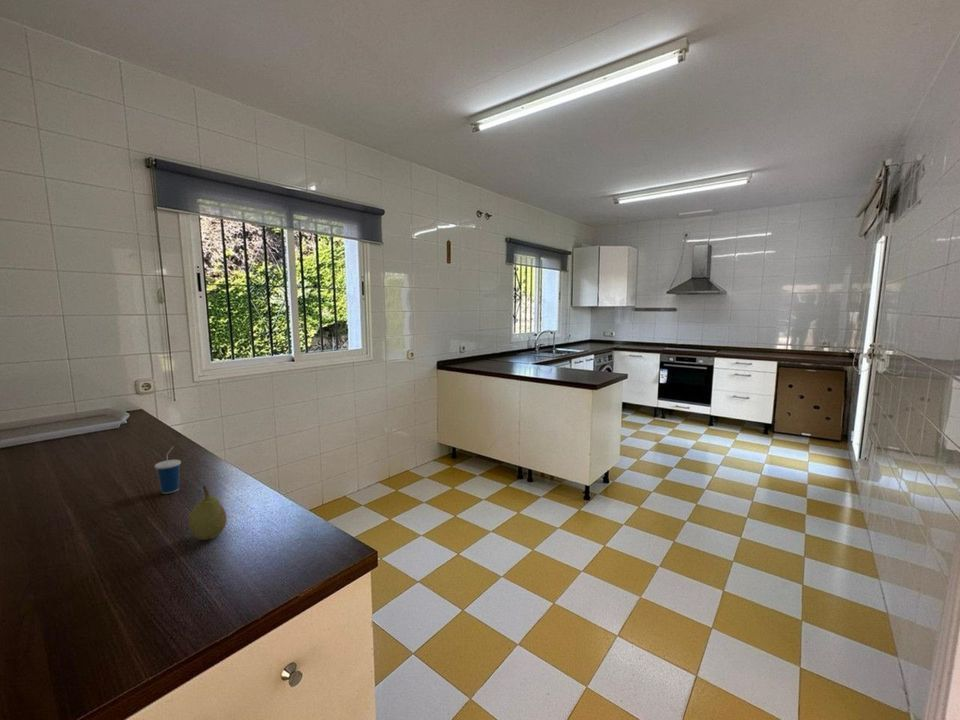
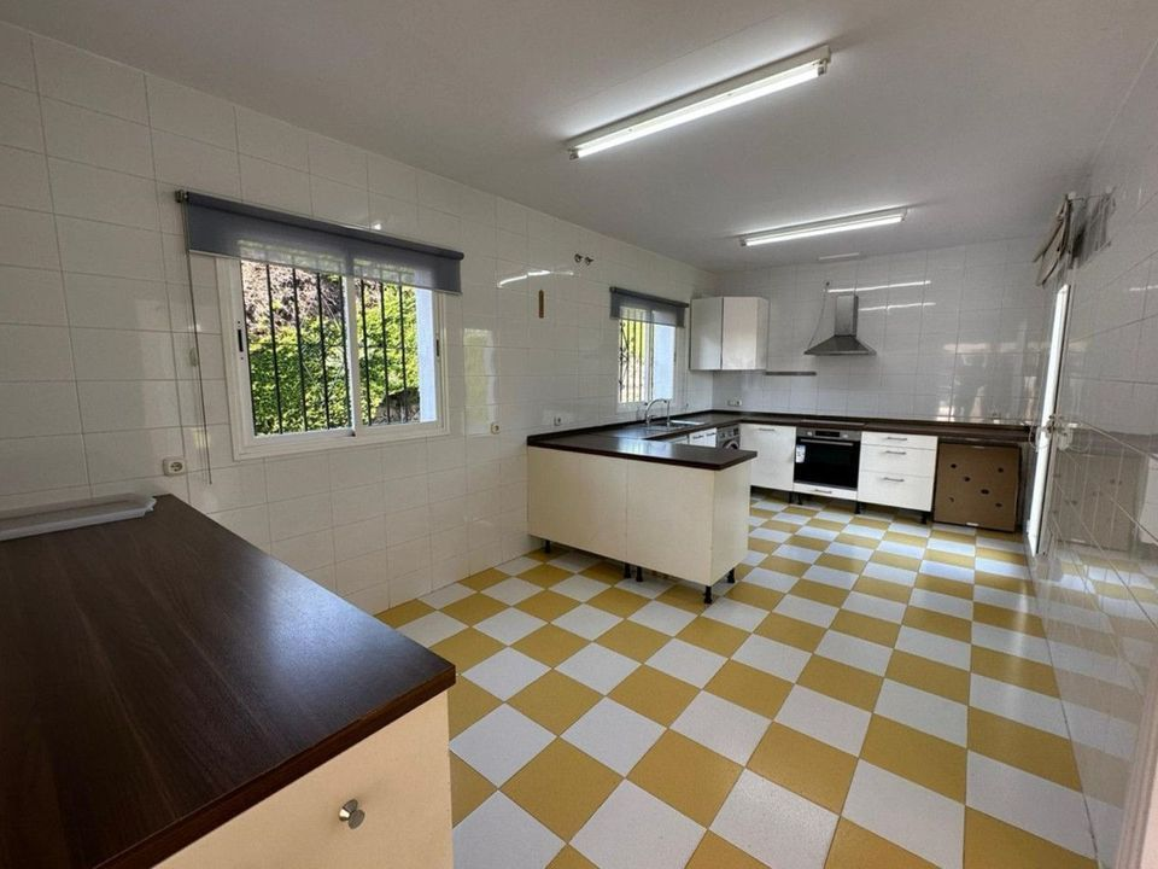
- fruit (207, 510)
- cup (168, 469)
